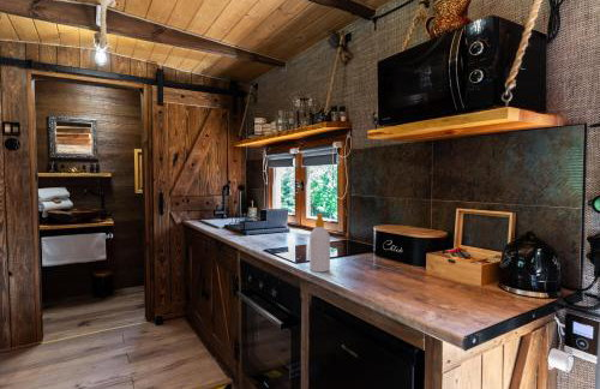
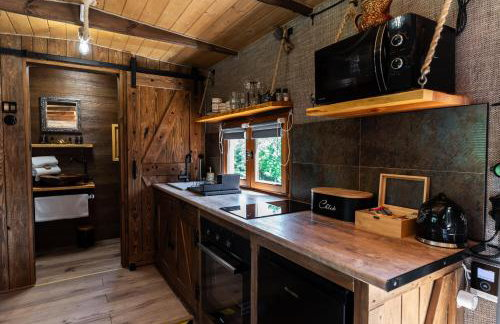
- soap bottle (319, 241)
